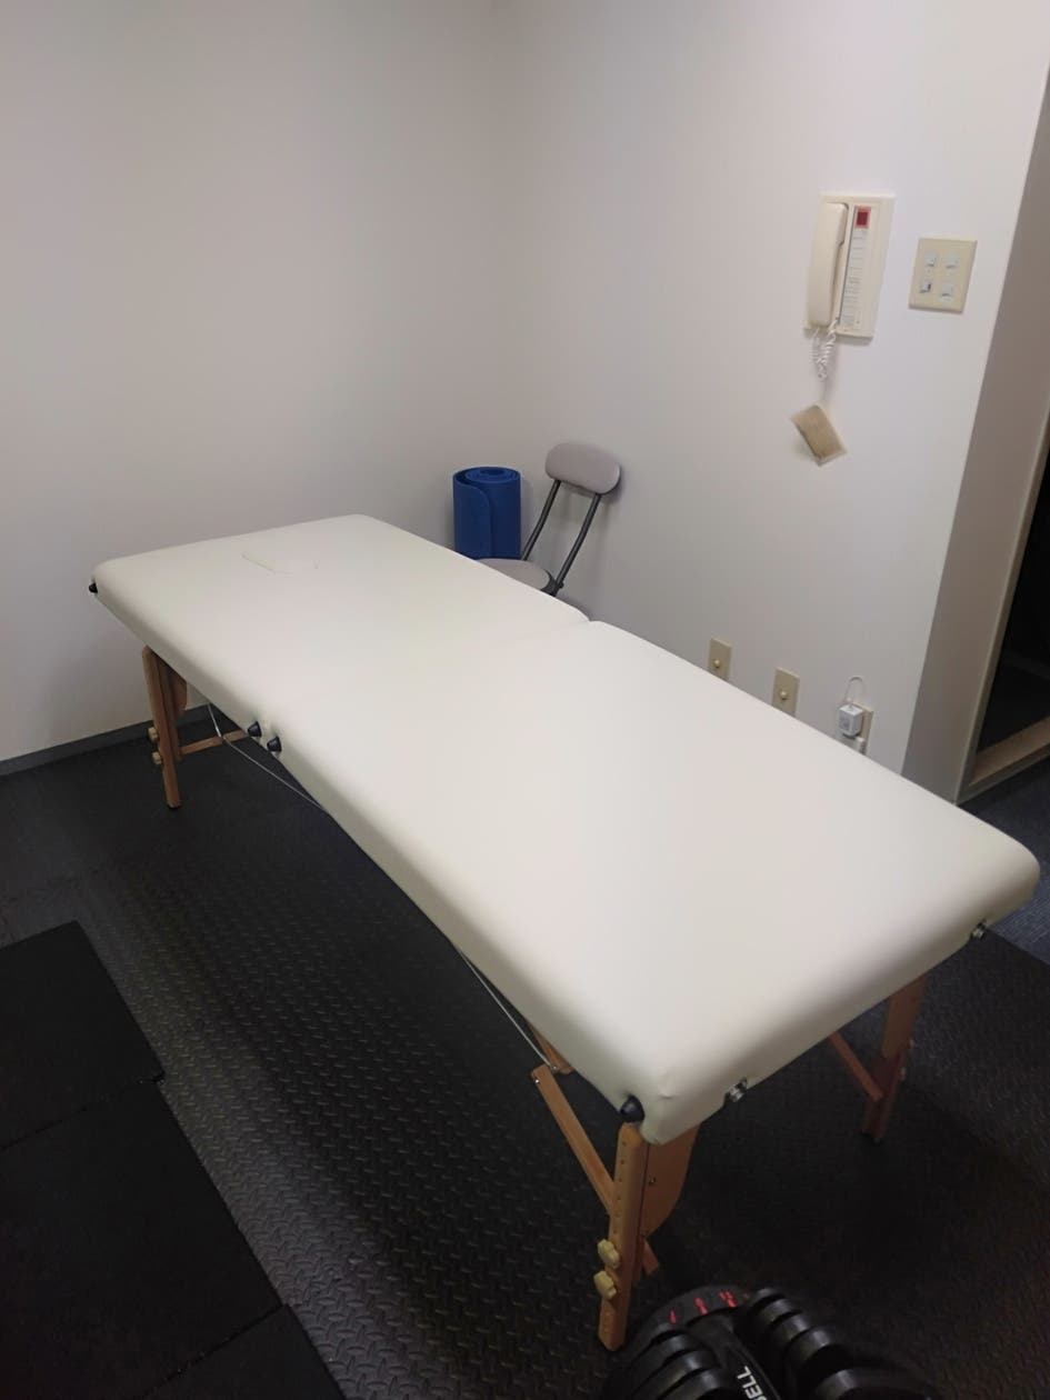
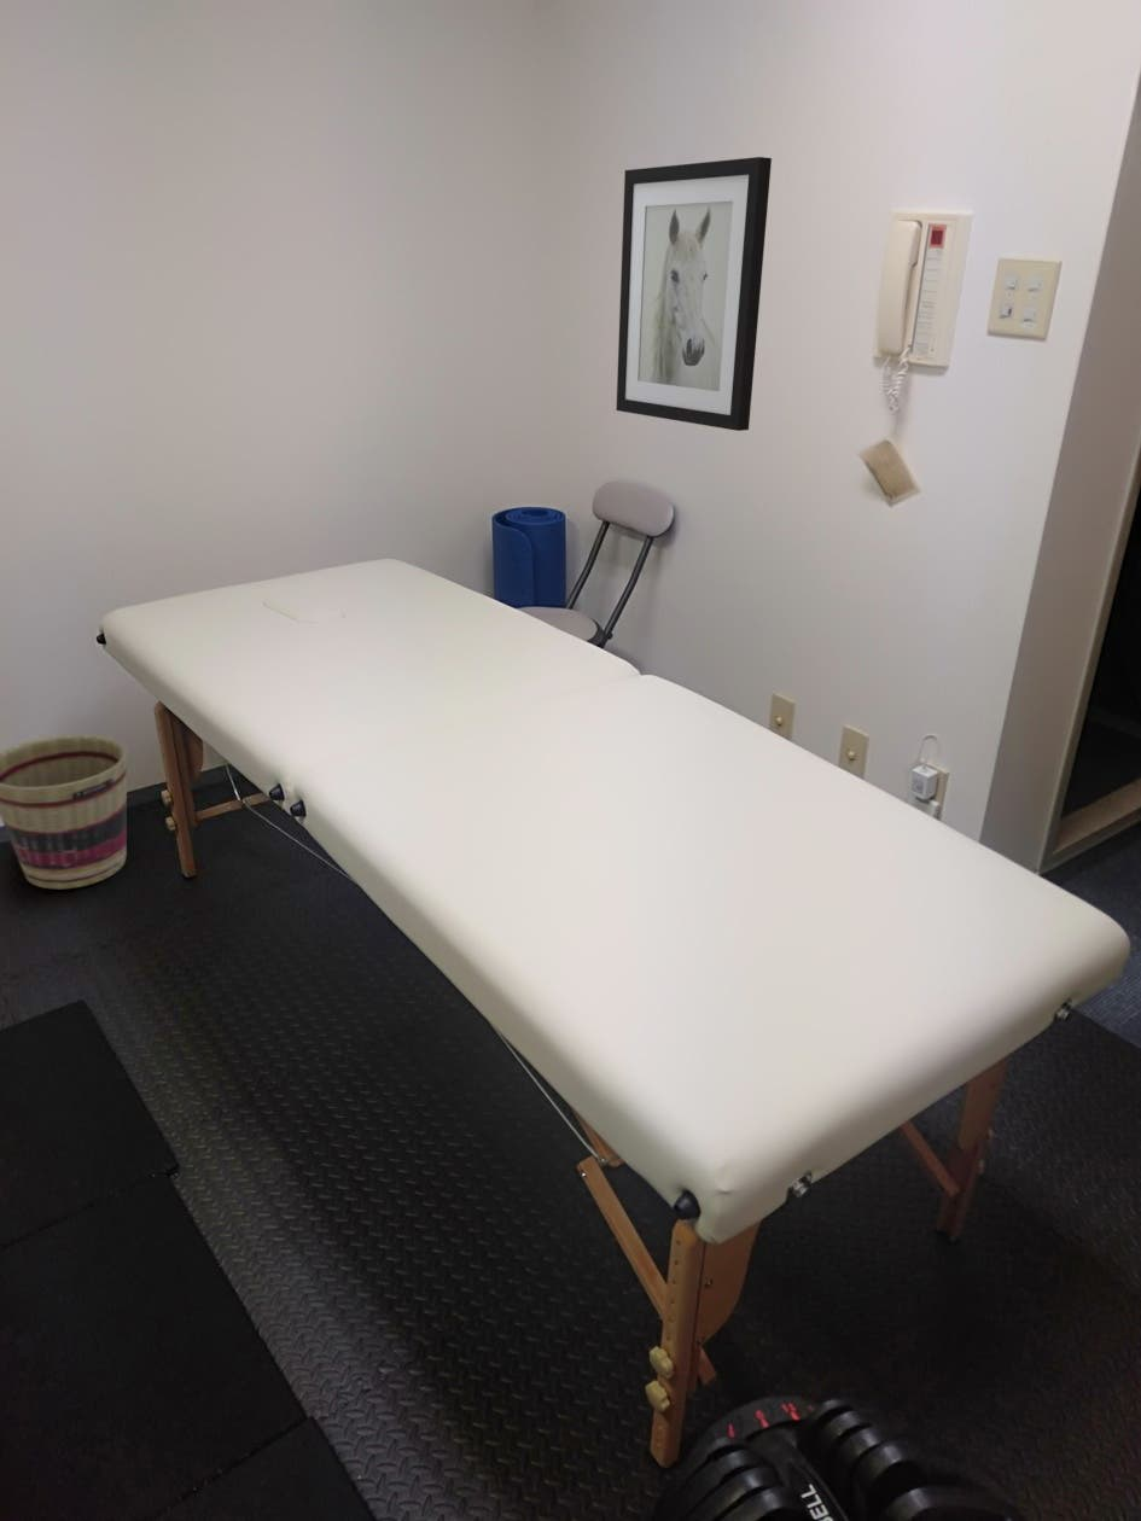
+ basket (66, 814)
+ wall art (685, 297)
